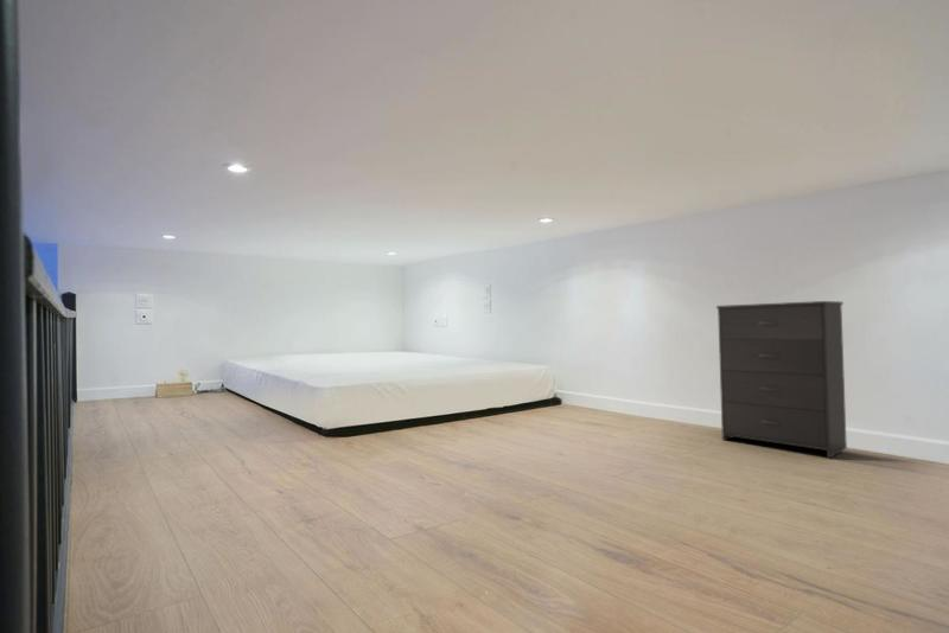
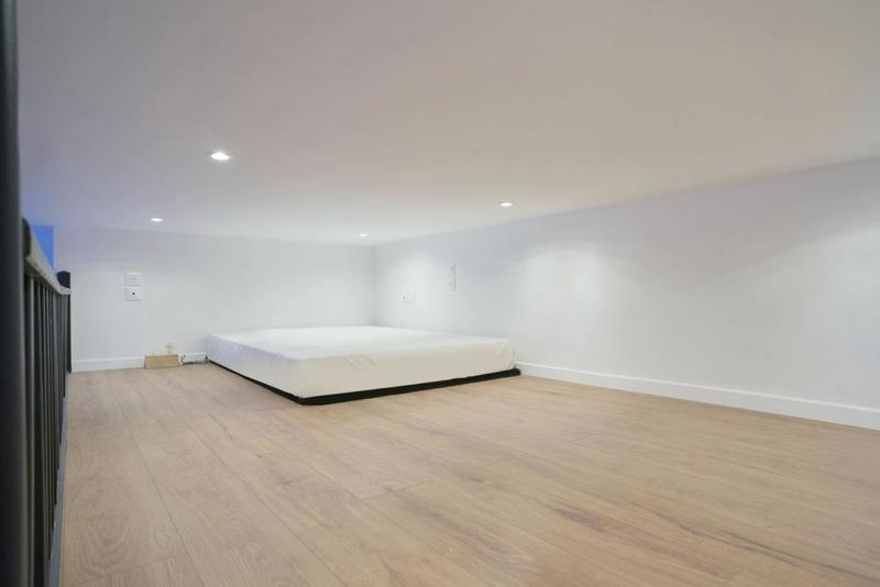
- dresser (778, 373)
